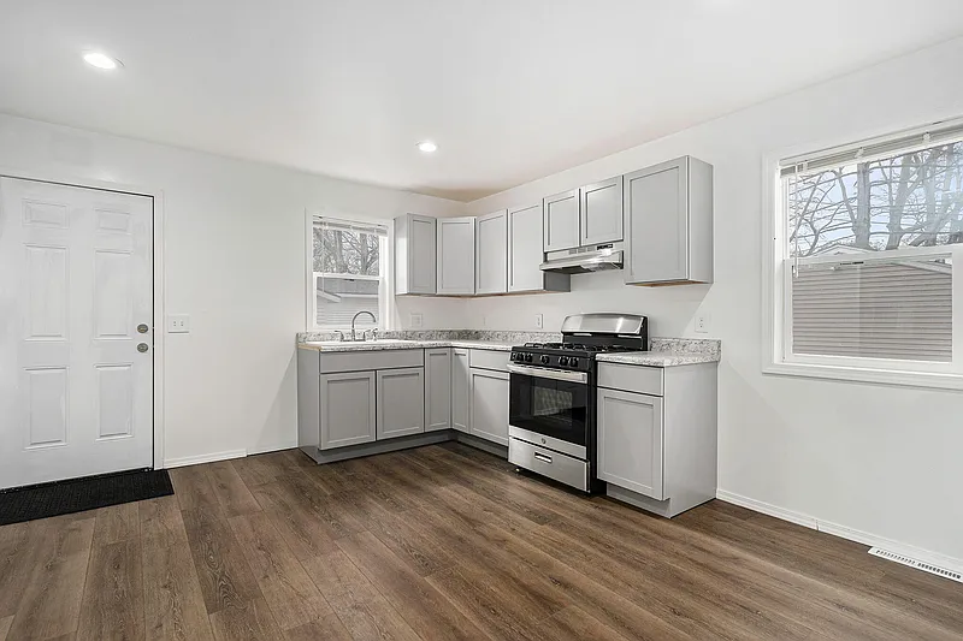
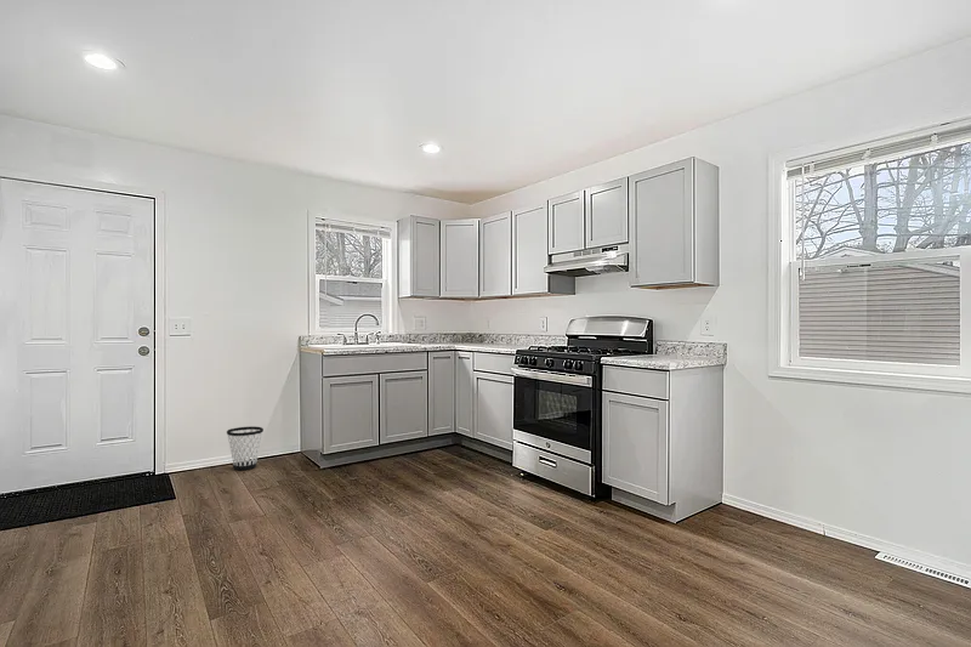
+ wastebasket (245, 448)
